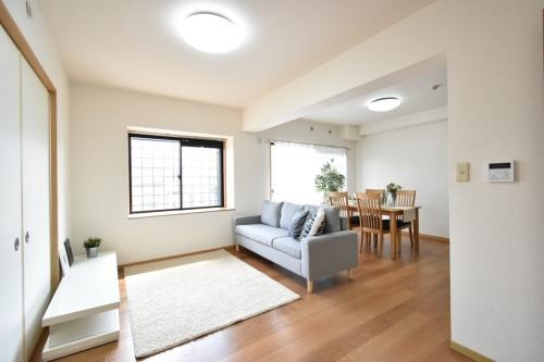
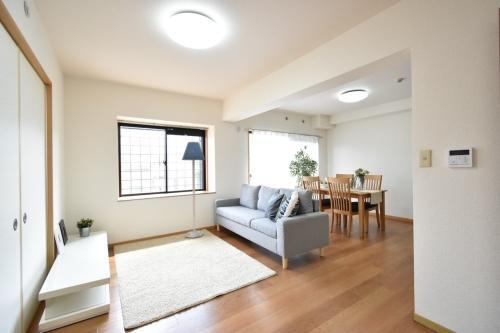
+ floor lamp (193, 188)
